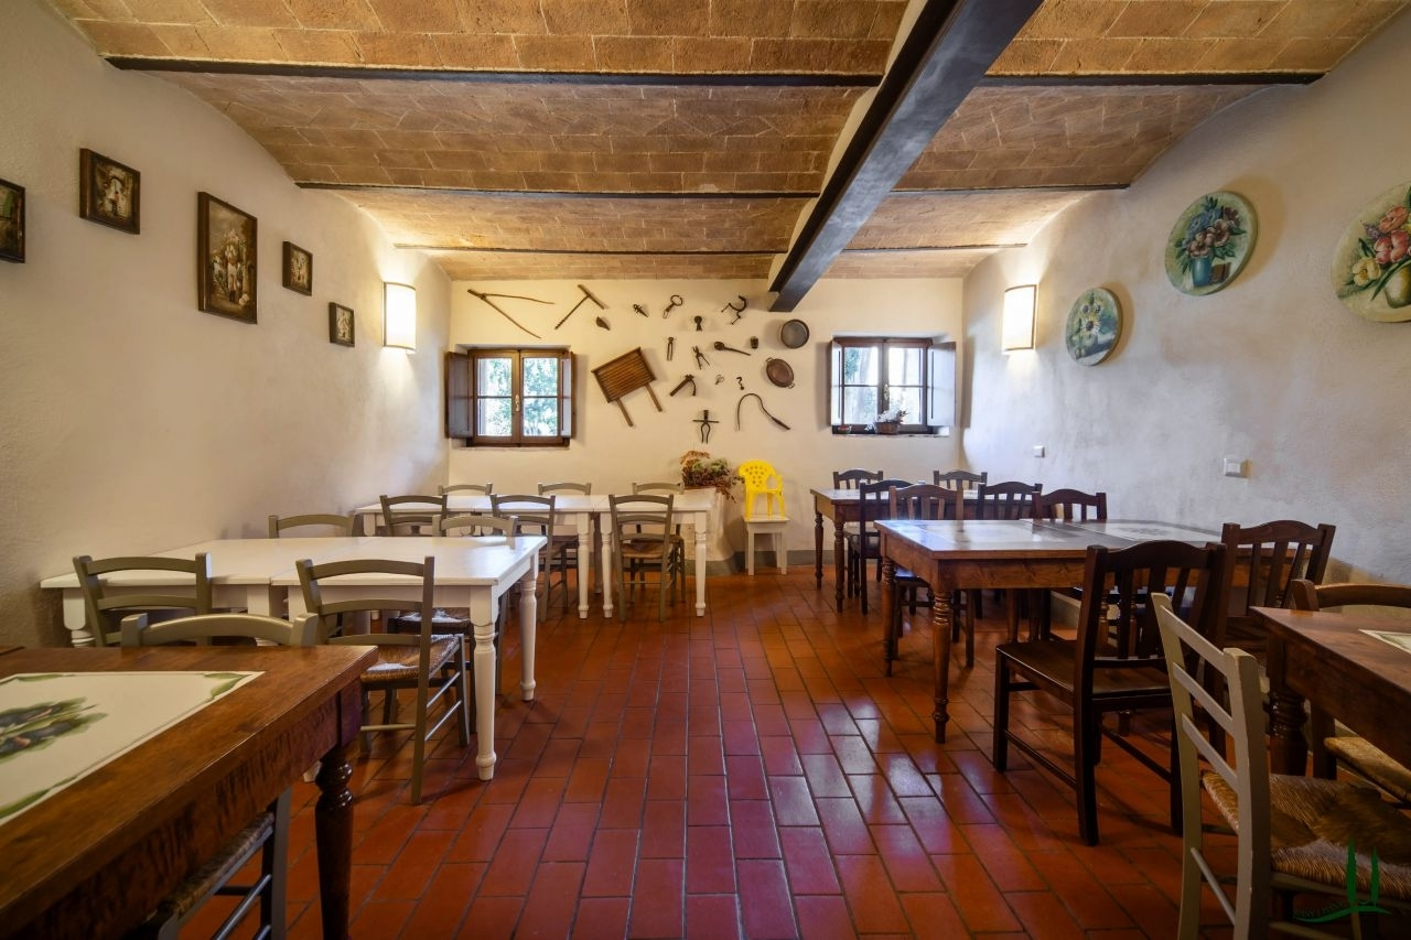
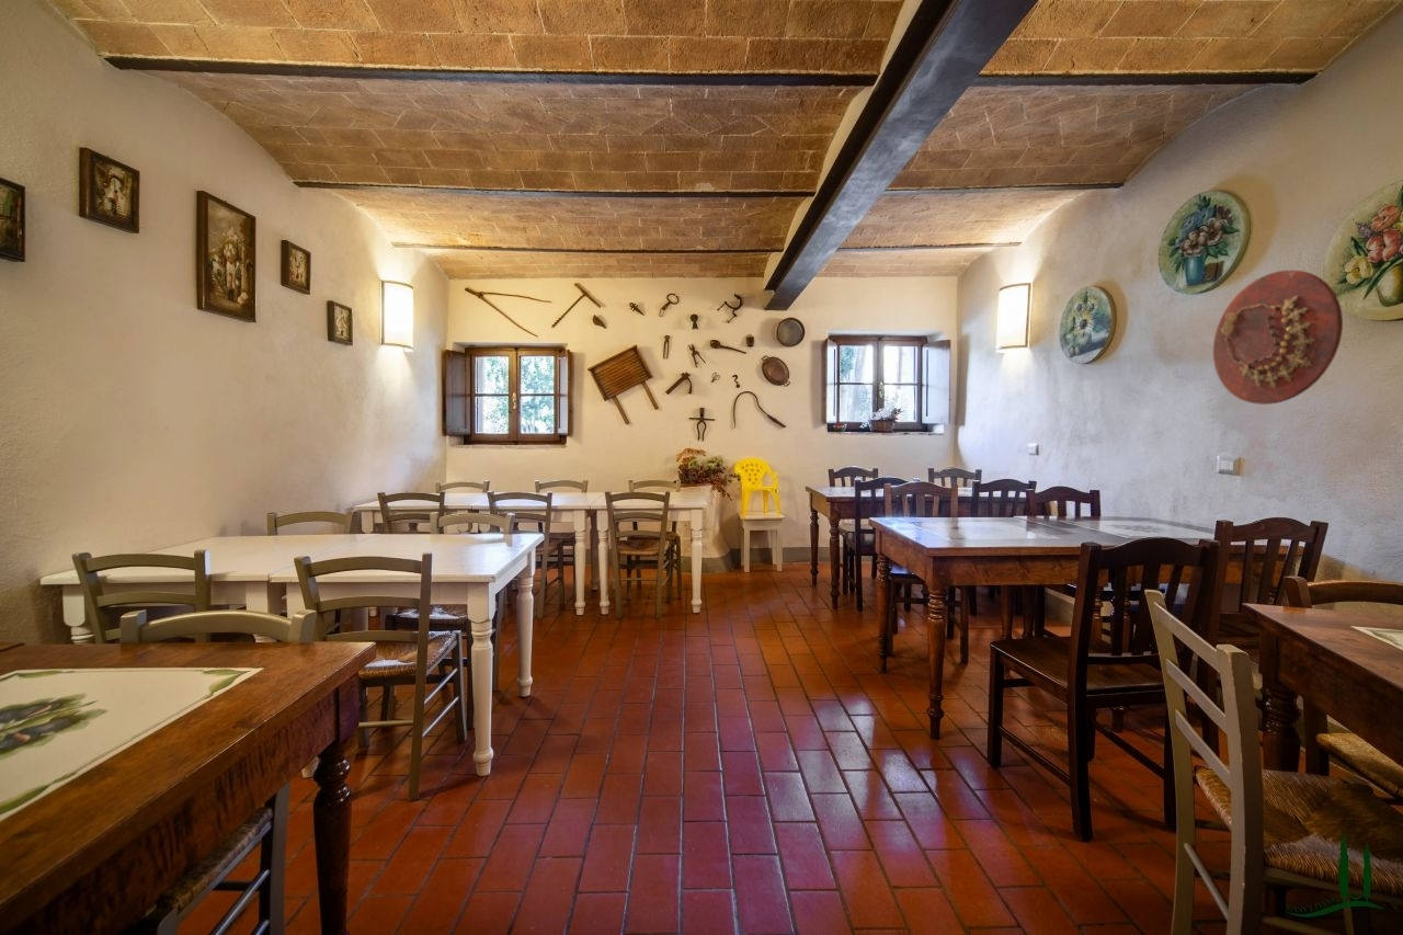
+ decorative platter (1267, 338)
